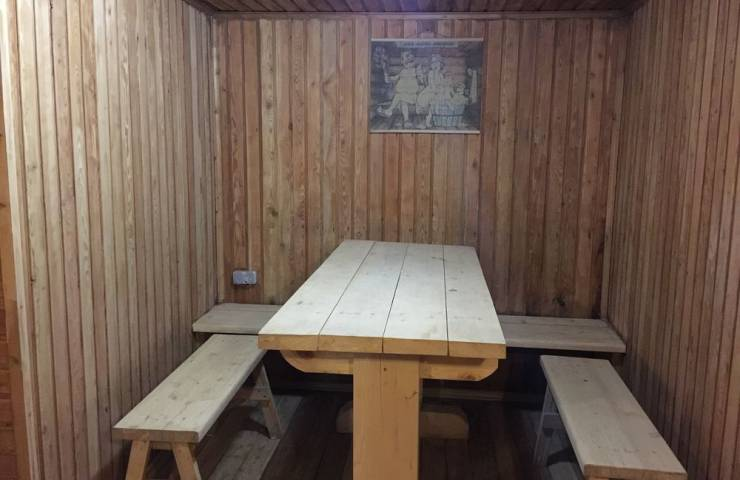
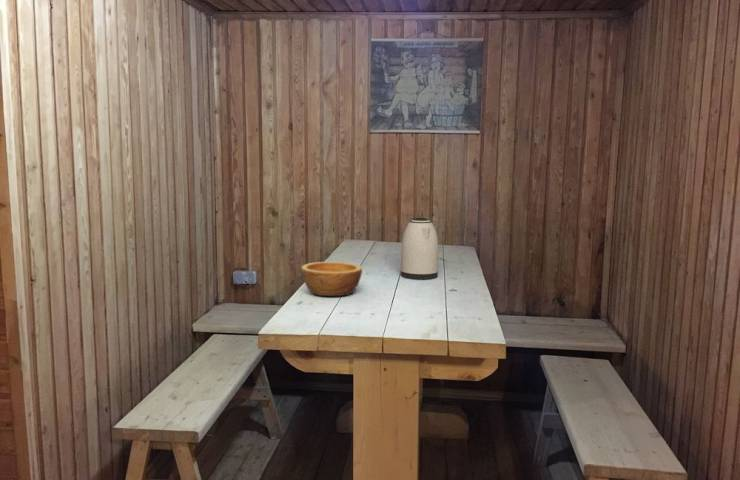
+ bowl (331, 279)
+ kettle (417, 245)
